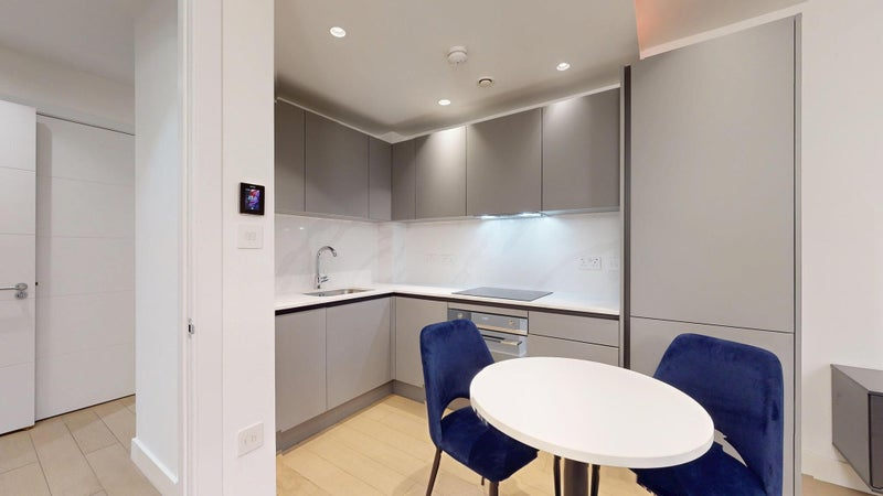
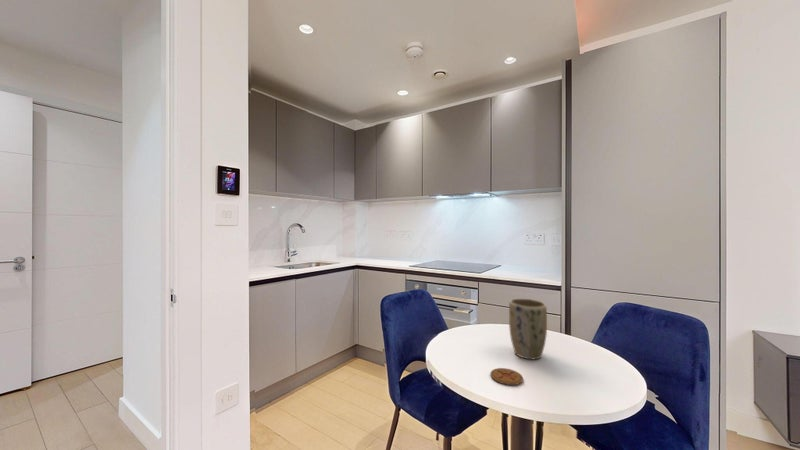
+ coaster (506, 376)
+ plant pot (527, 328)
